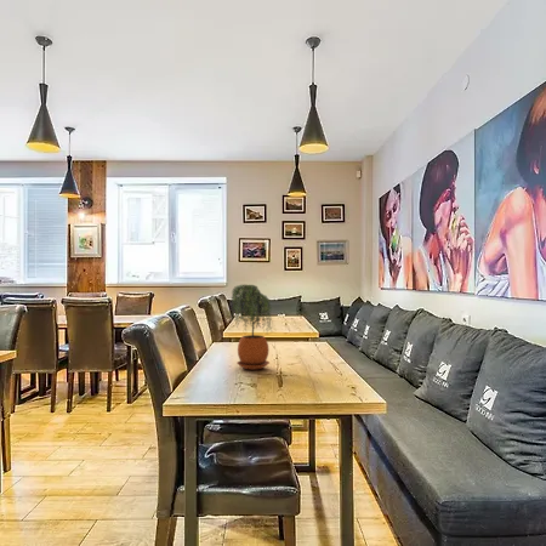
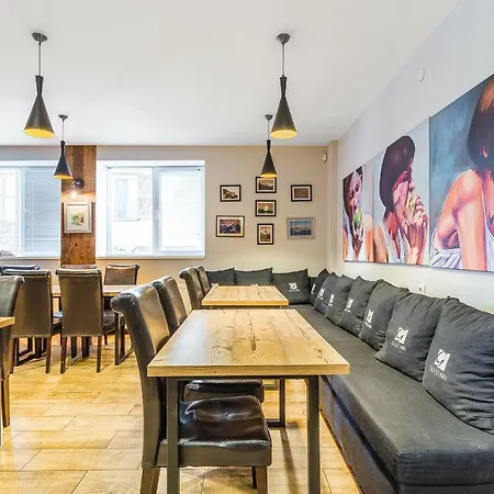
- potted plant (251, 325)
